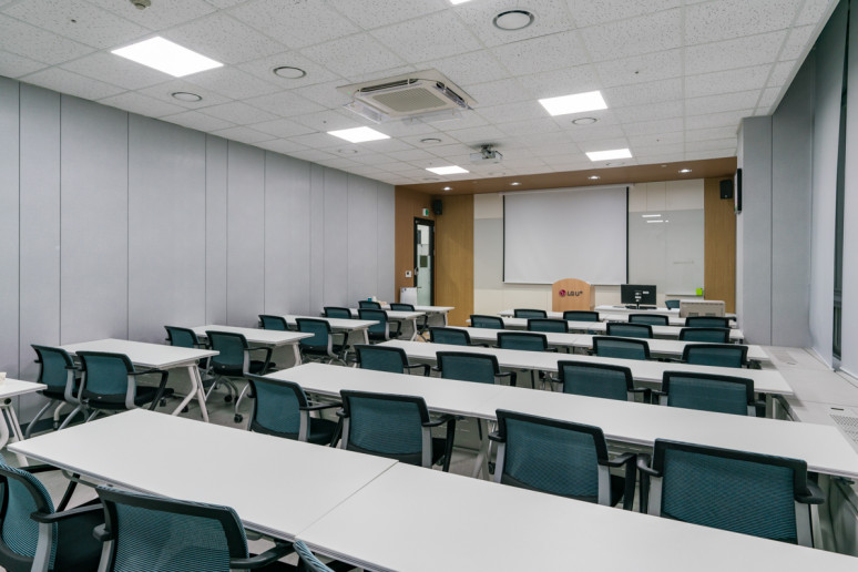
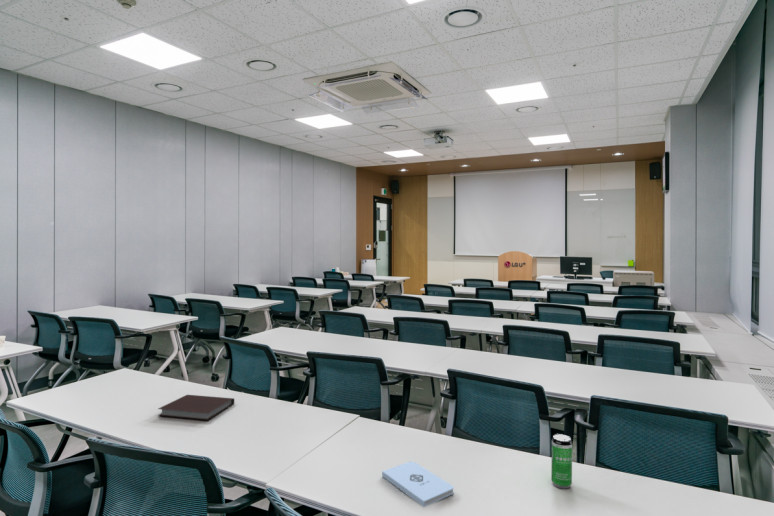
+ notepad (417, 481)
+ notebook (197, 406)
+ beverage can (561, 460)
